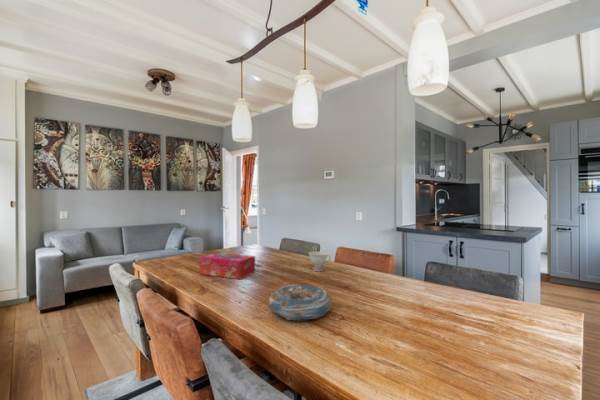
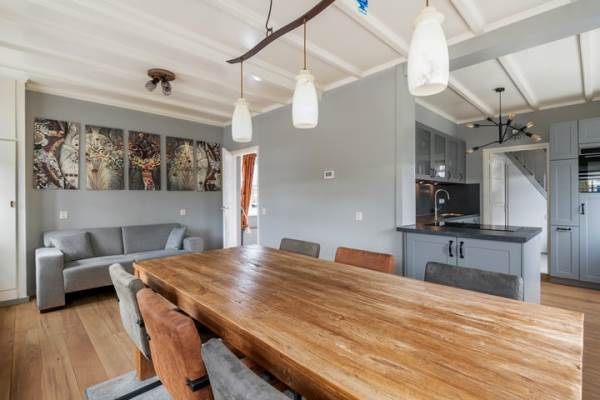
- tissue box (227, 264)
- teacup (319, 261)
- decorative bowl (300, 300)
